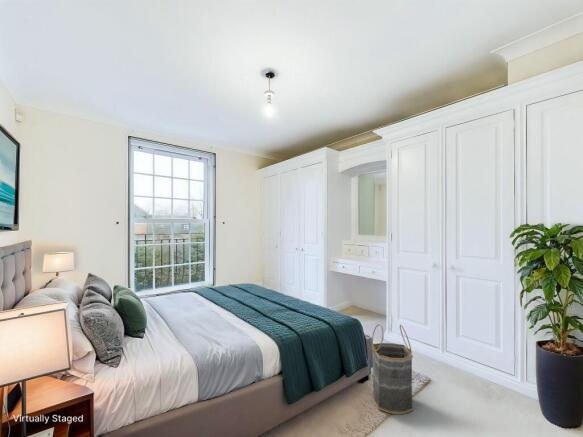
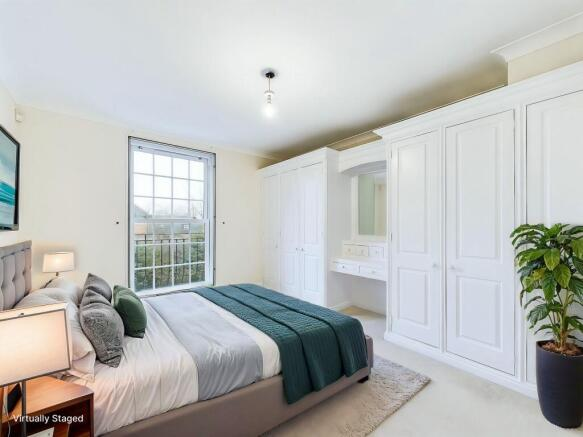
- basket (391, 363)
